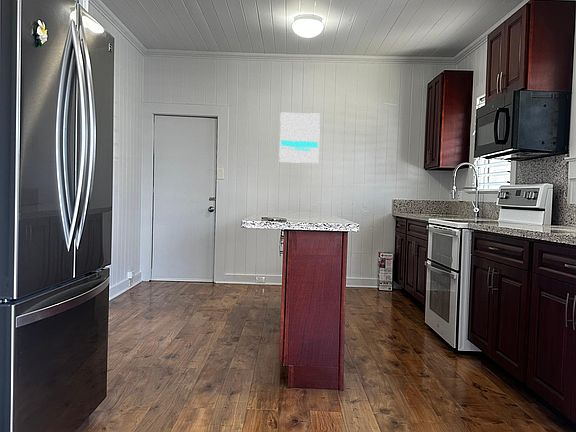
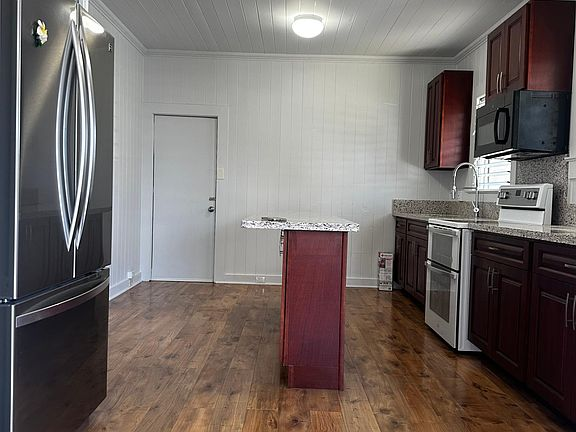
- wall art (299, 137)
